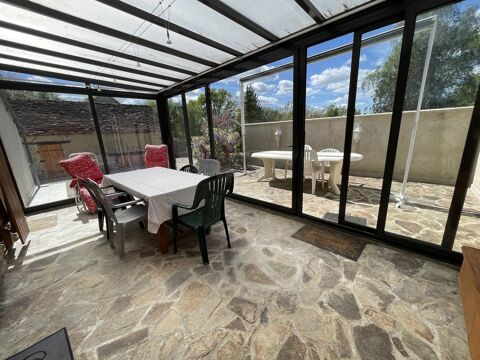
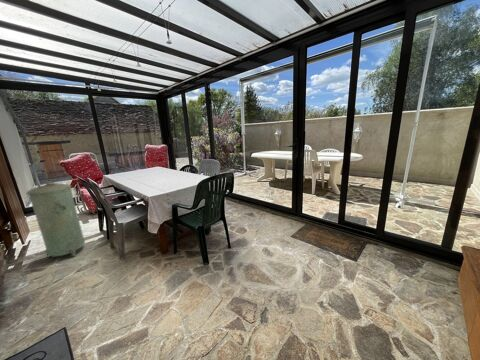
+ trash can (58, 218)
